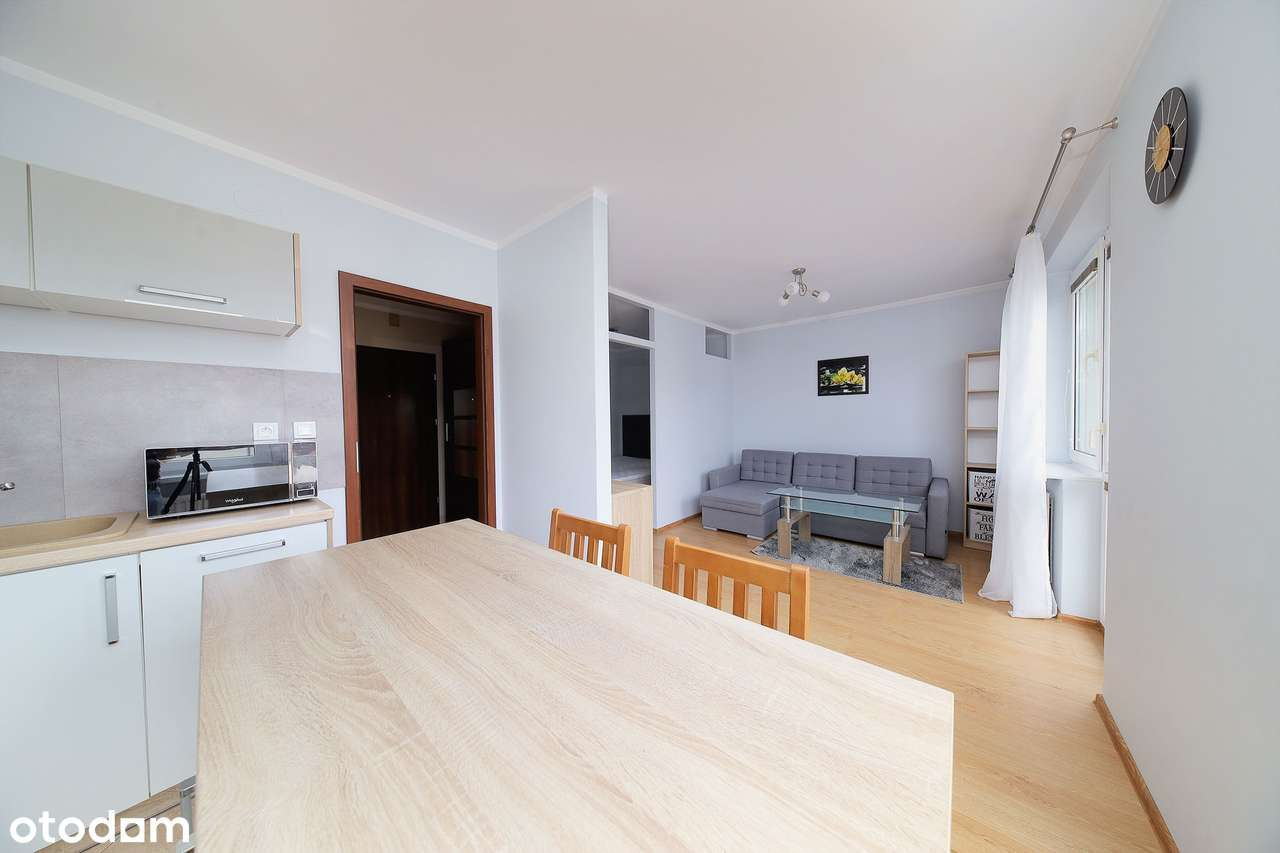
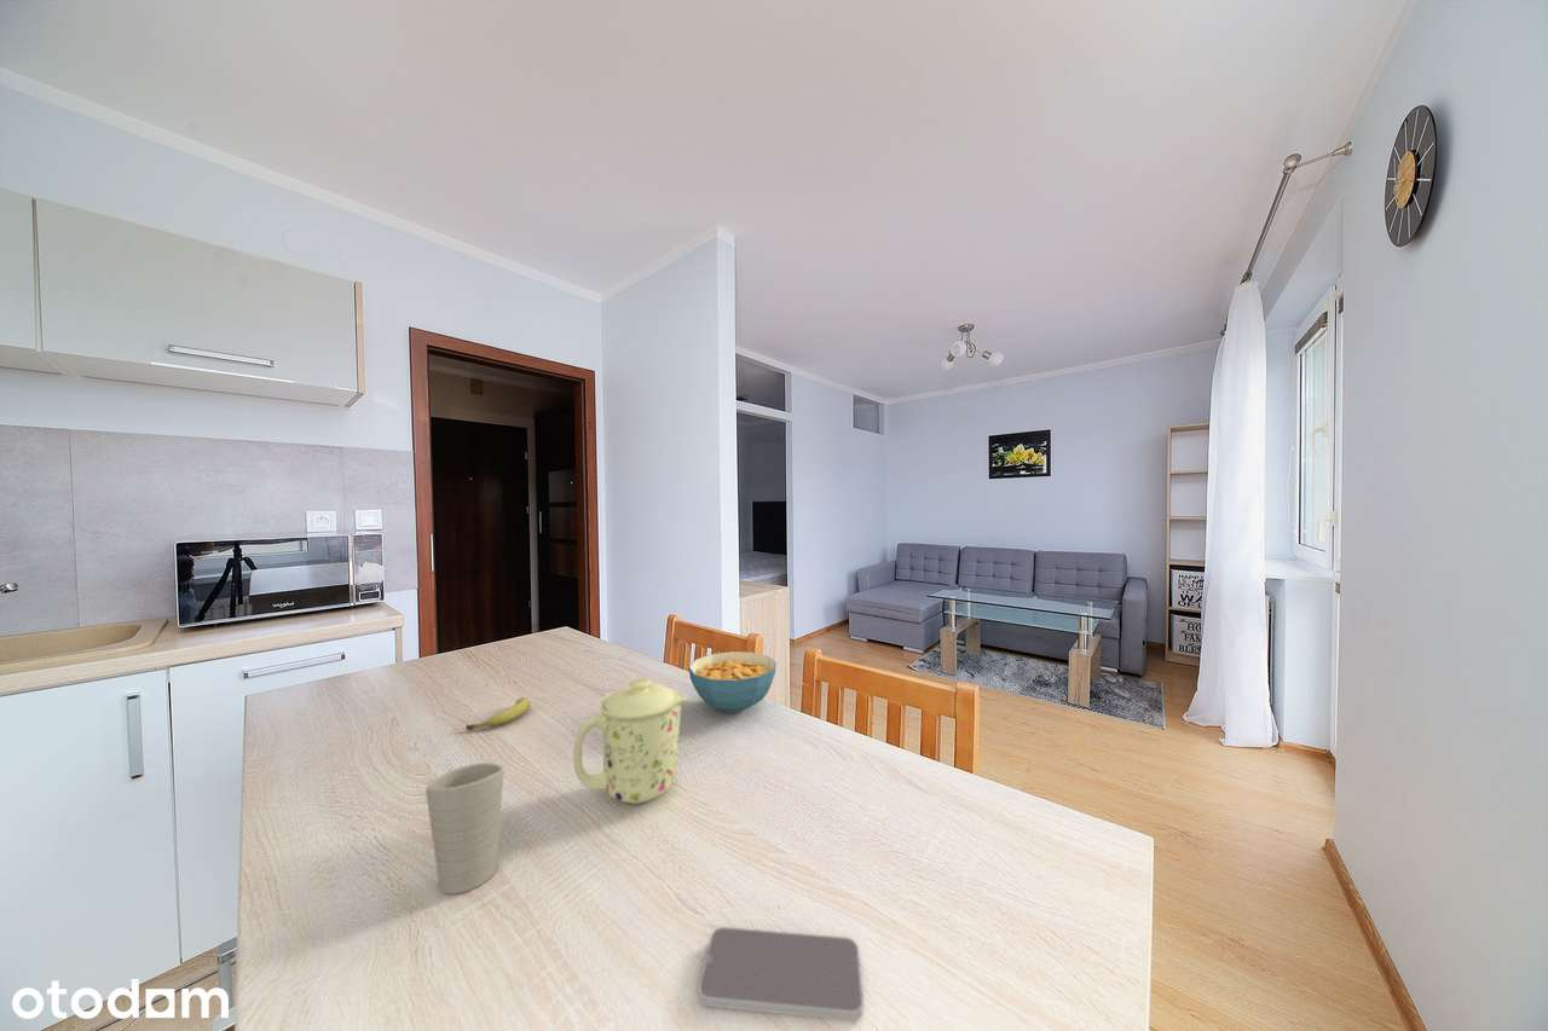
+ mug (634, 737)
+ cup (467, 822)
+ smartphone (781, 969)
+ cereal bowl (733, 685)
+ fruit (506, 711)
